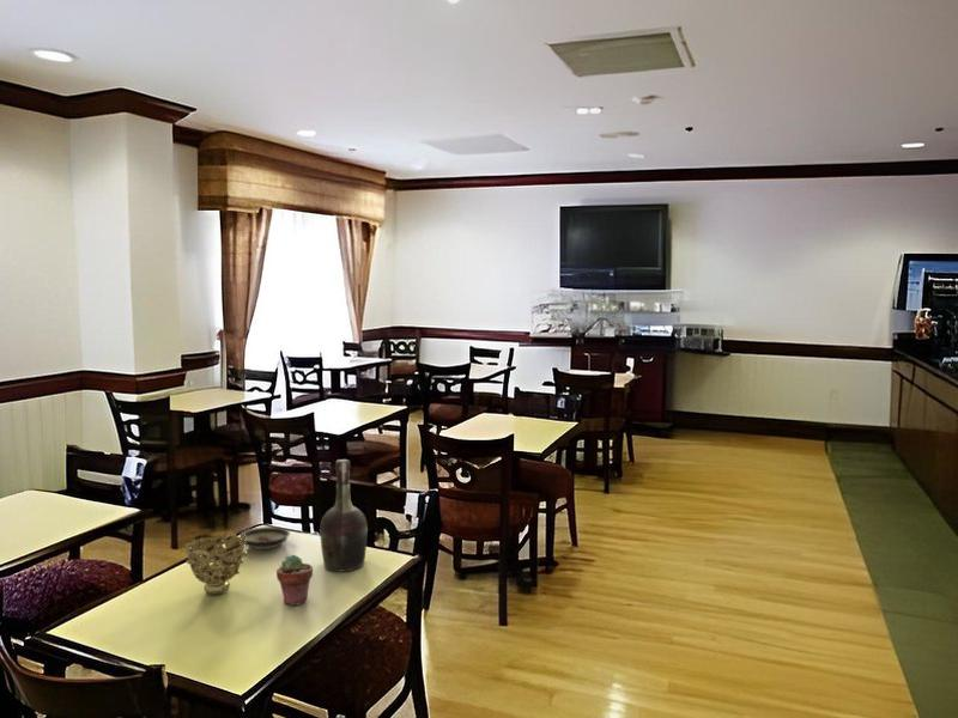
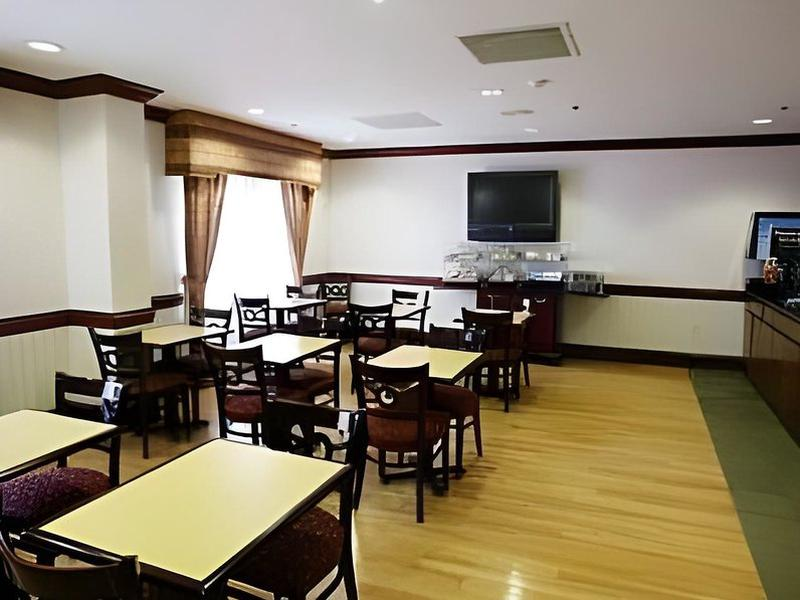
- saucer (265, 538)
- decorative bowl (216, 565)
- potted succulent (295, 577)
- cognac bottle (342, 512)
